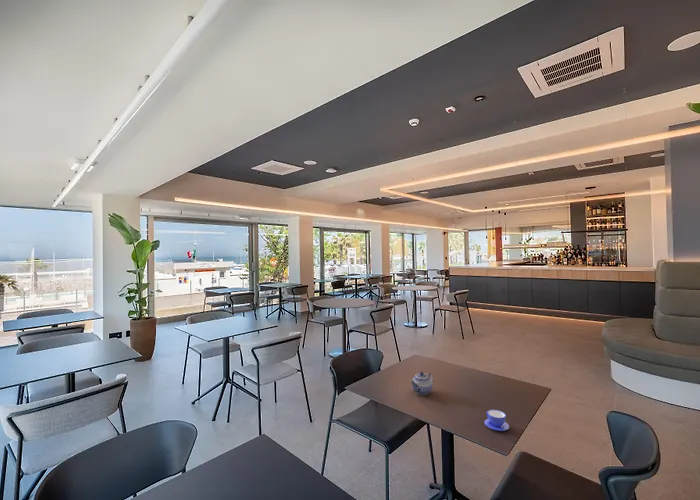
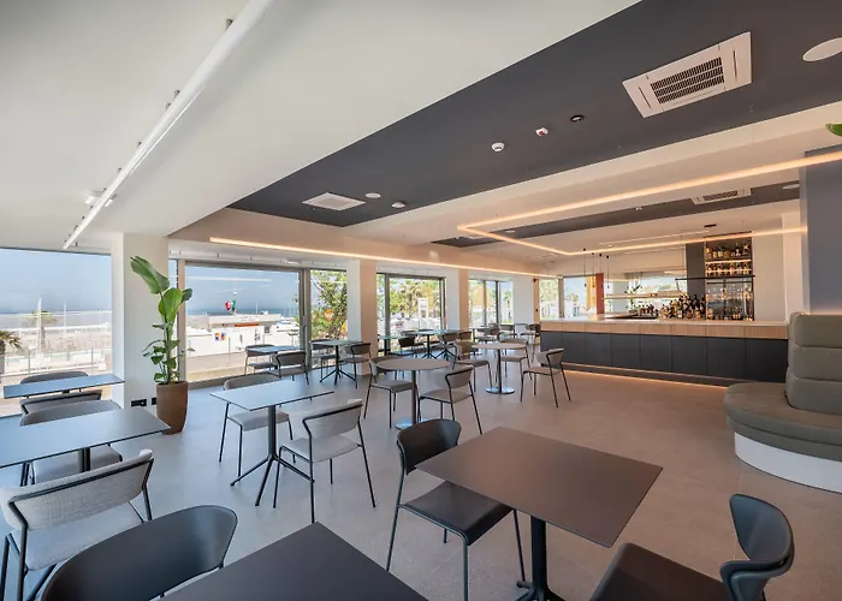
- teapot (422, 382)
- teacup (496, 419)
